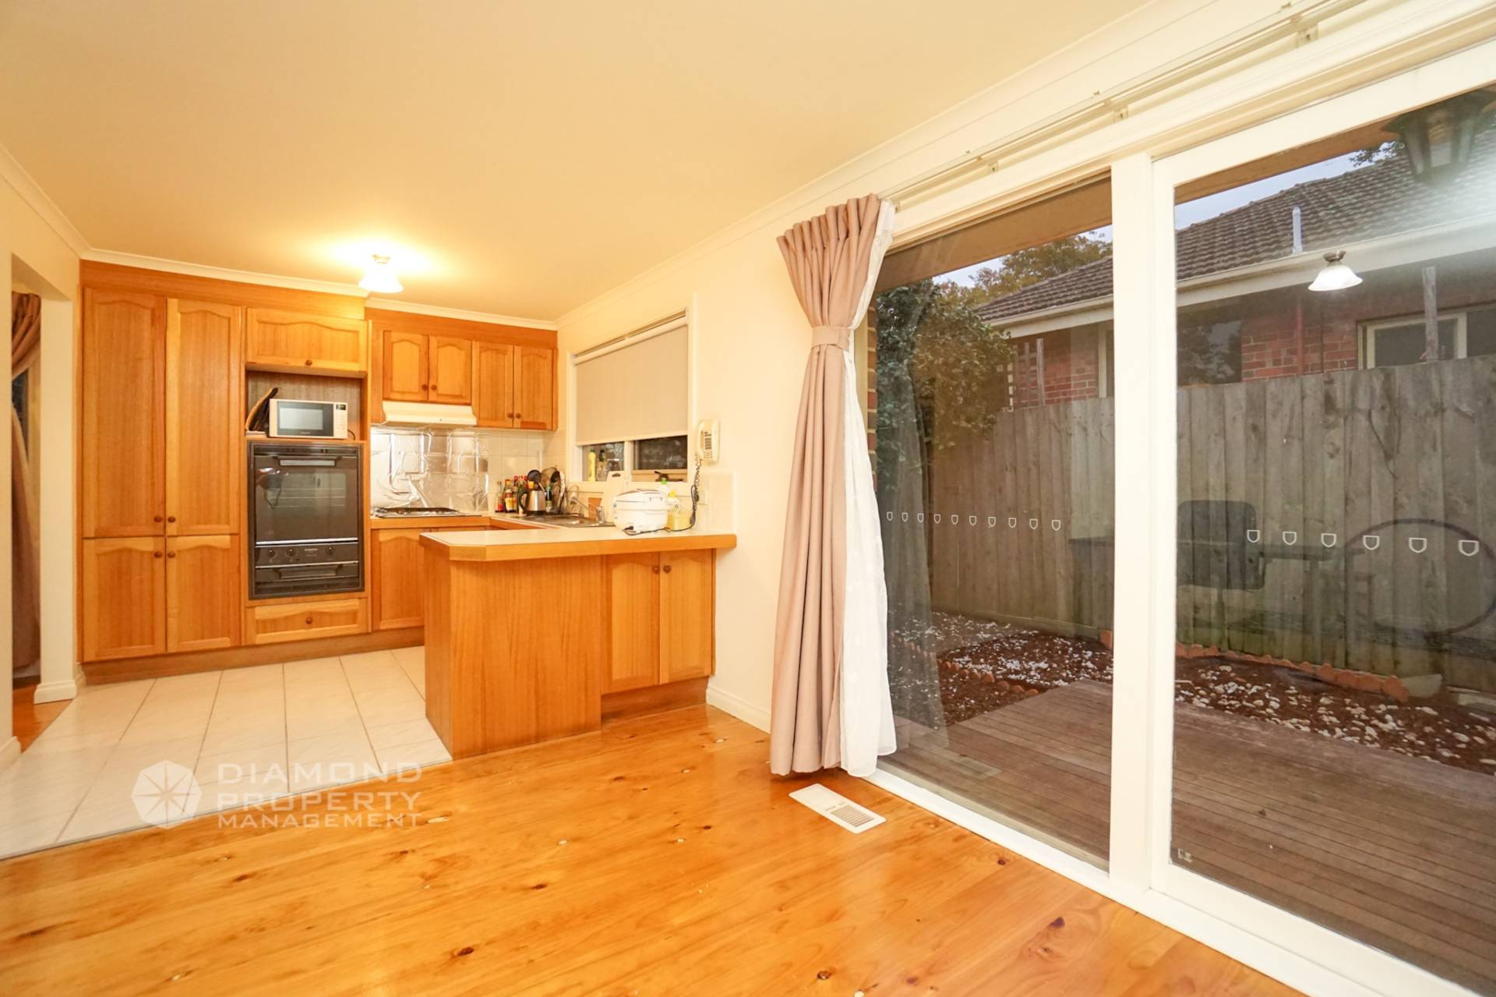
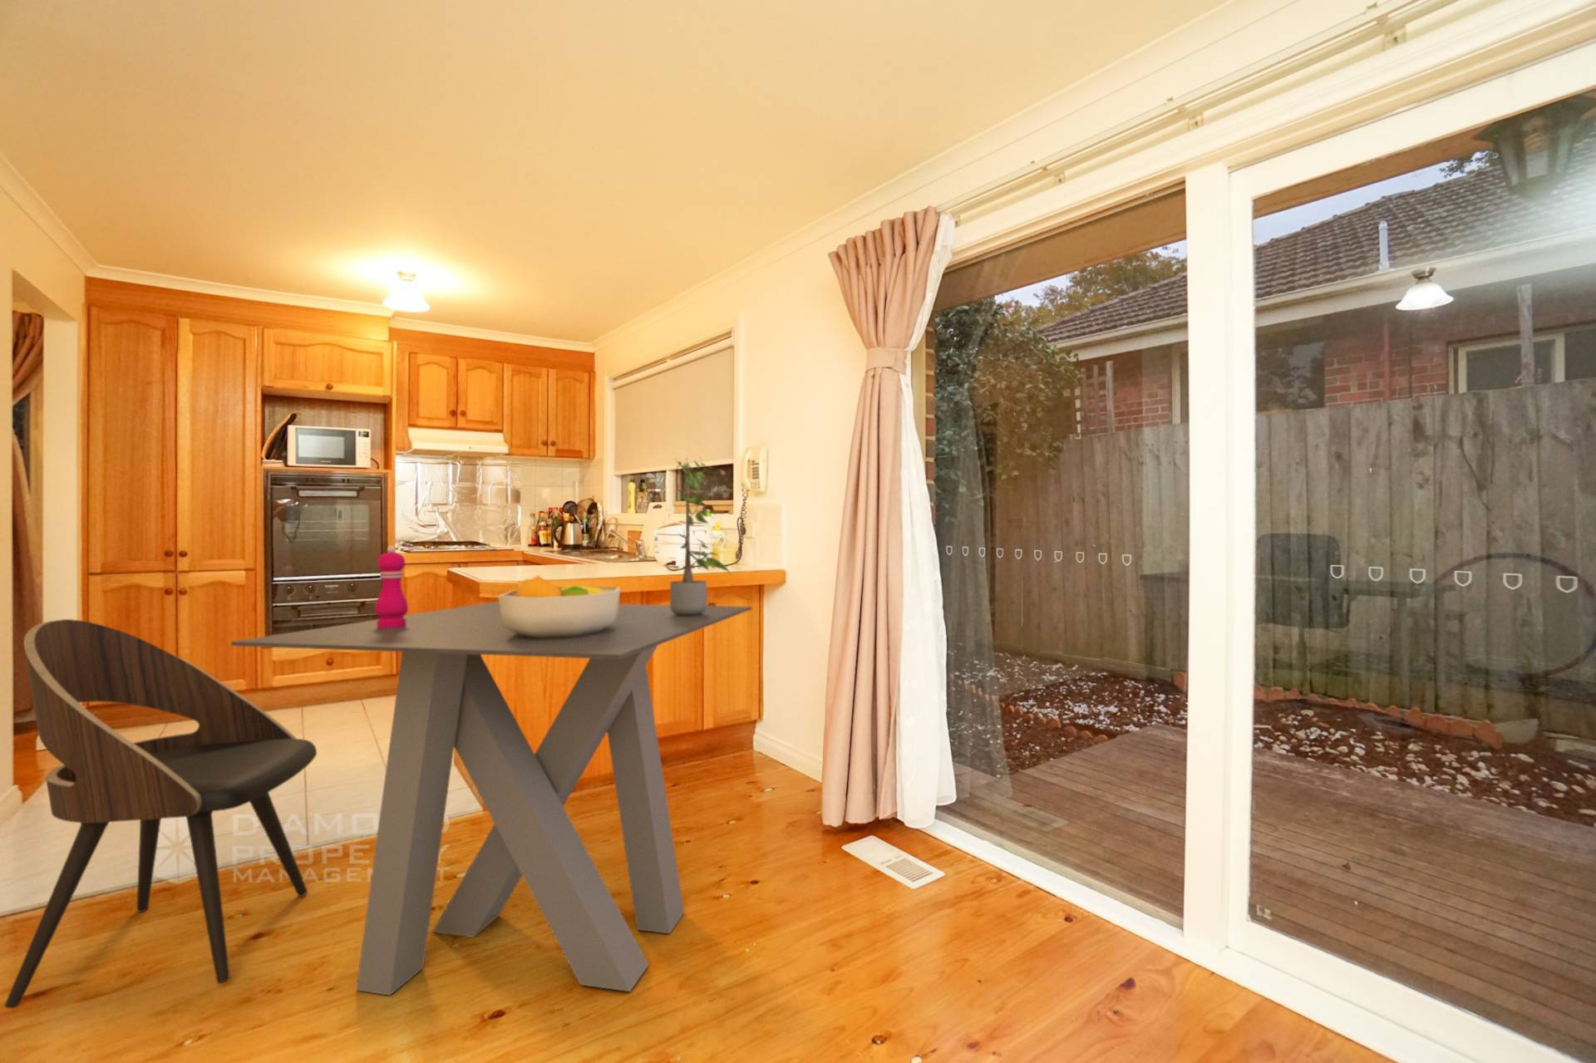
+ dining table (539, 782)
+ dining chair (176, 781)
+ pepper mill (392, 585)
+ potted plant (698, 539)
+ fruit bowl (562, 600)
